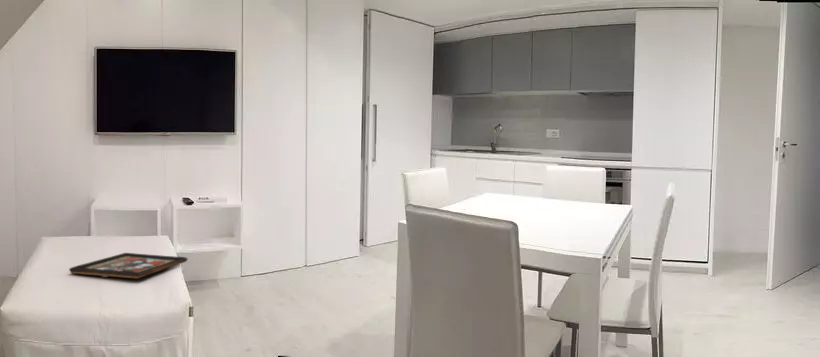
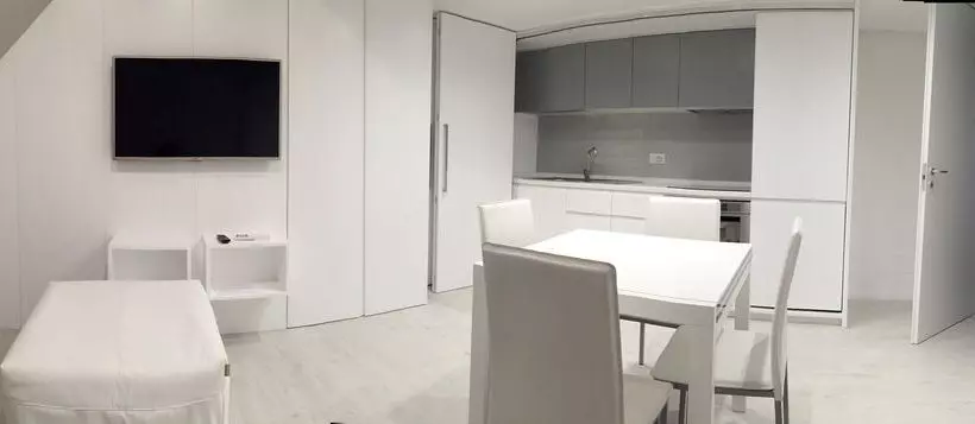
- decorative tray (131, 264)
